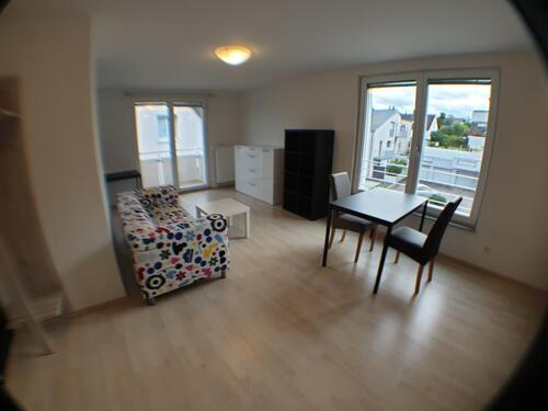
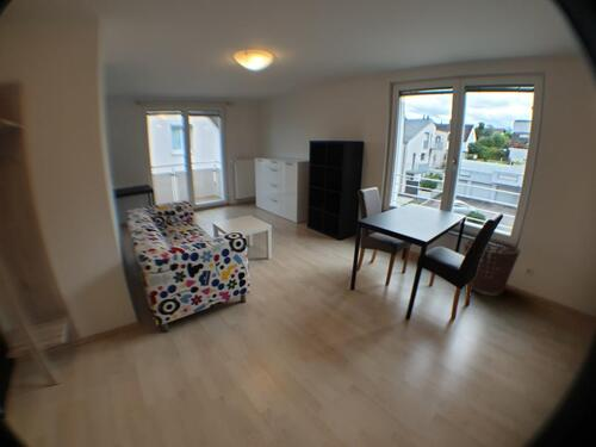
+ basket (486, 266)
